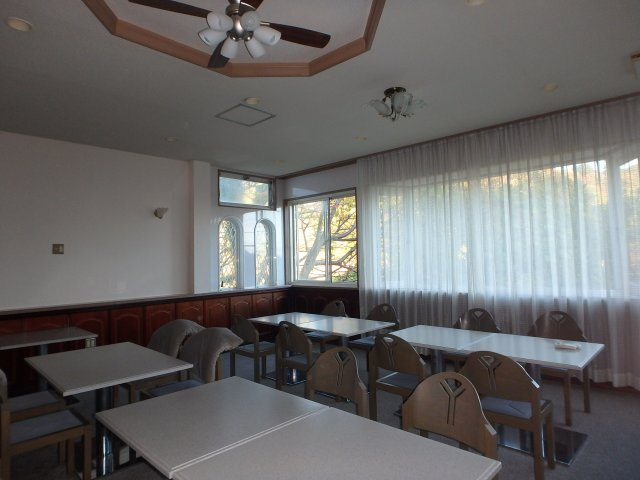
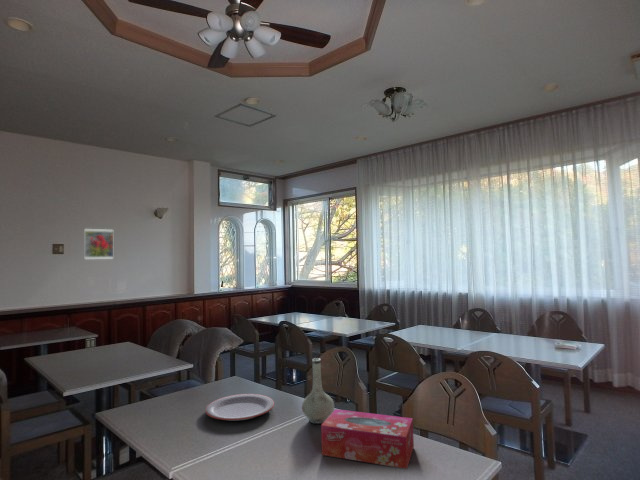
+ tissue box (368, 436)
+ plate (240, 408)
+ vase (317, 389)
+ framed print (98, 244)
